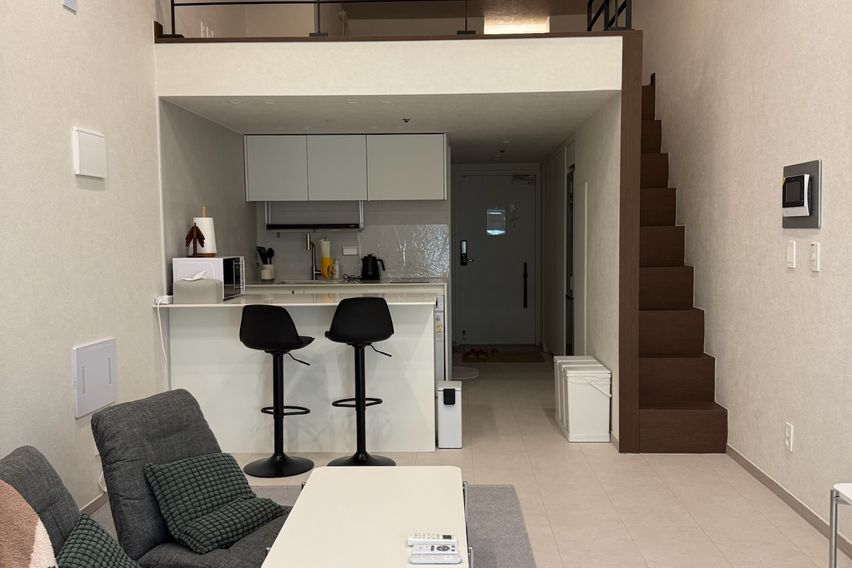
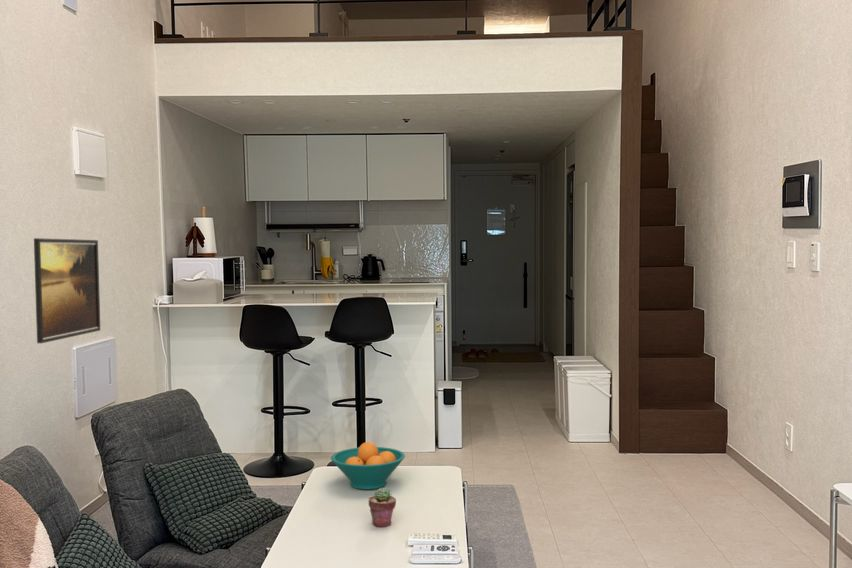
+ fruit bowl (368, 463)
+ potted succulent (382, 505)
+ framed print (69, 288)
